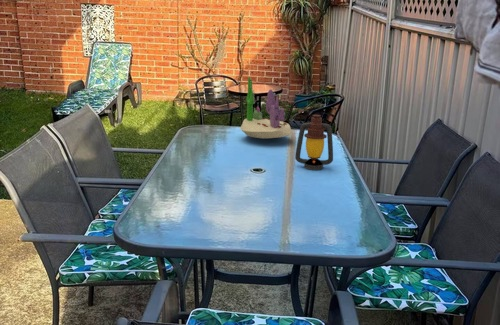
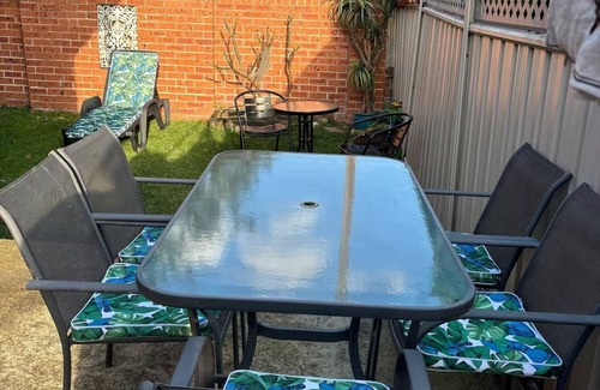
- succulent planter (266, 109)
- lantern (315, 141)
